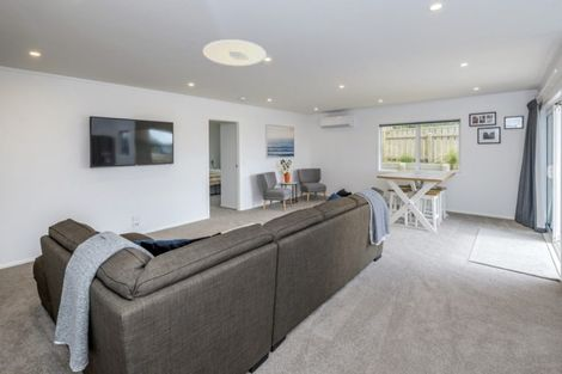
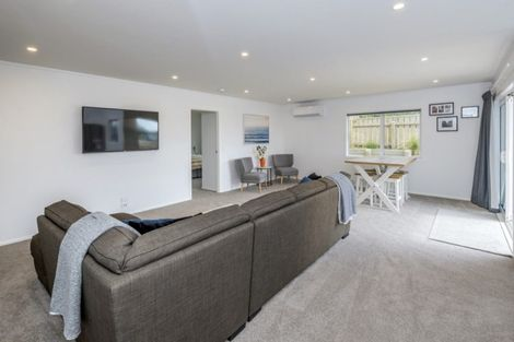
- ceiling light (234, 50)
